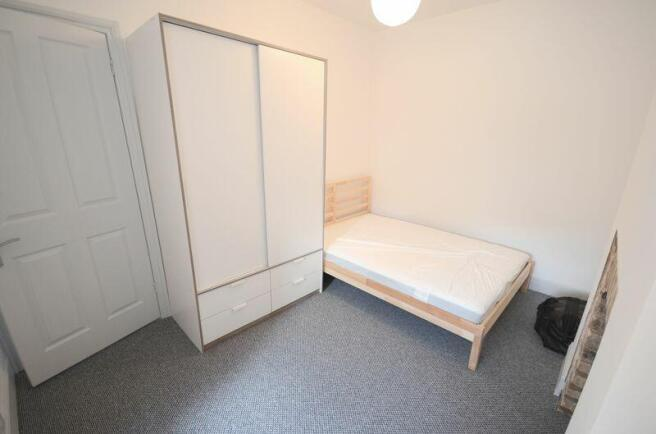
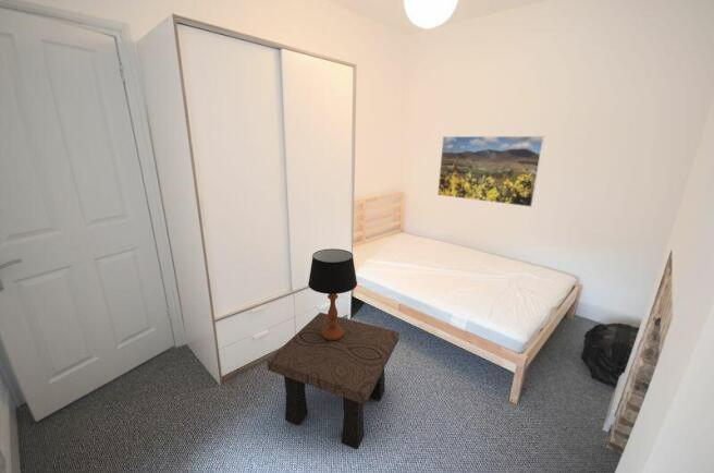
+ side table (337, 375)
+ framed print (484, 169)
+ table lamp (332, 295)
